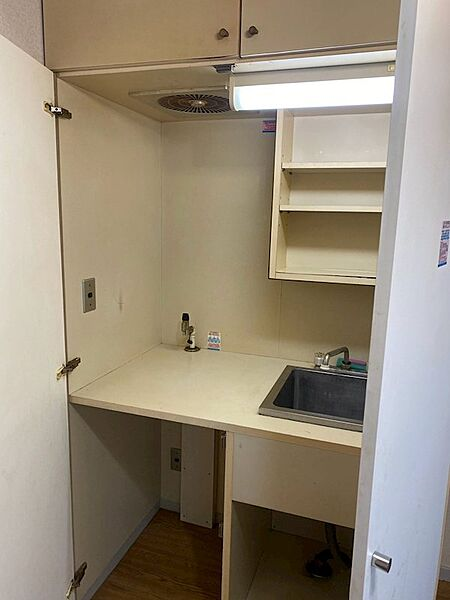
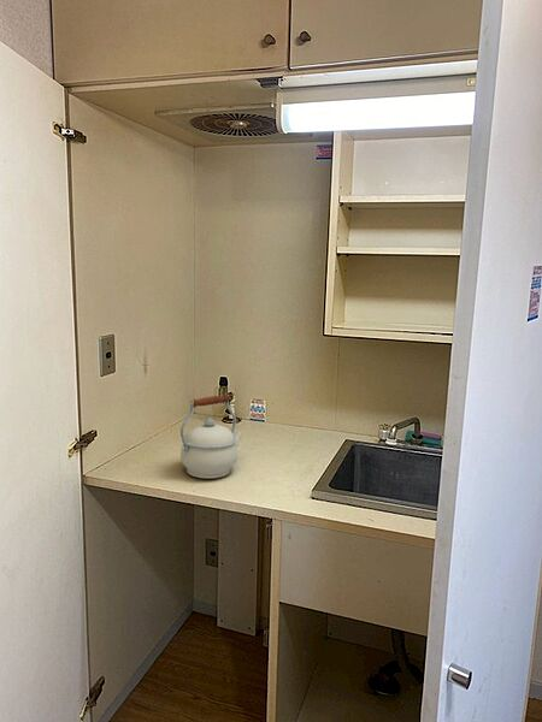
+ kettle (213, 433)
